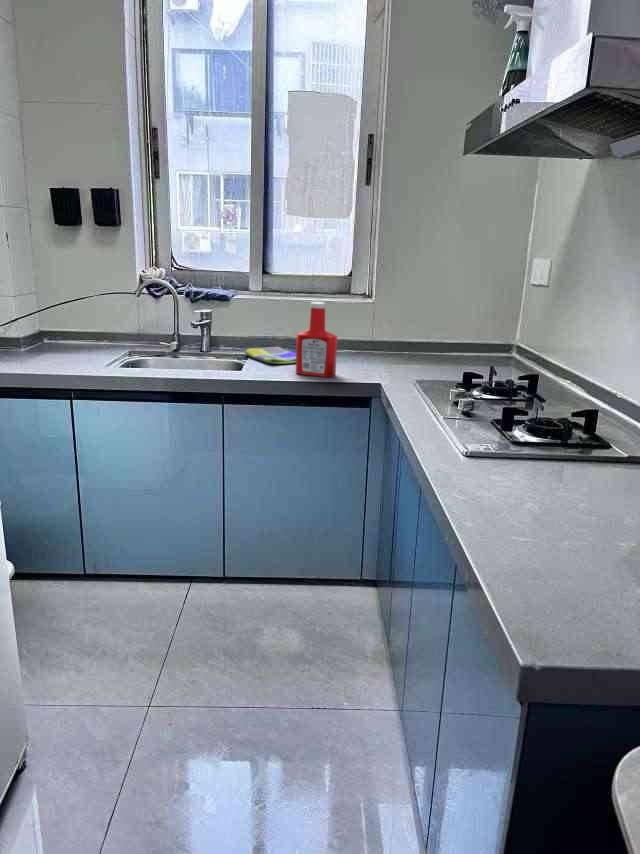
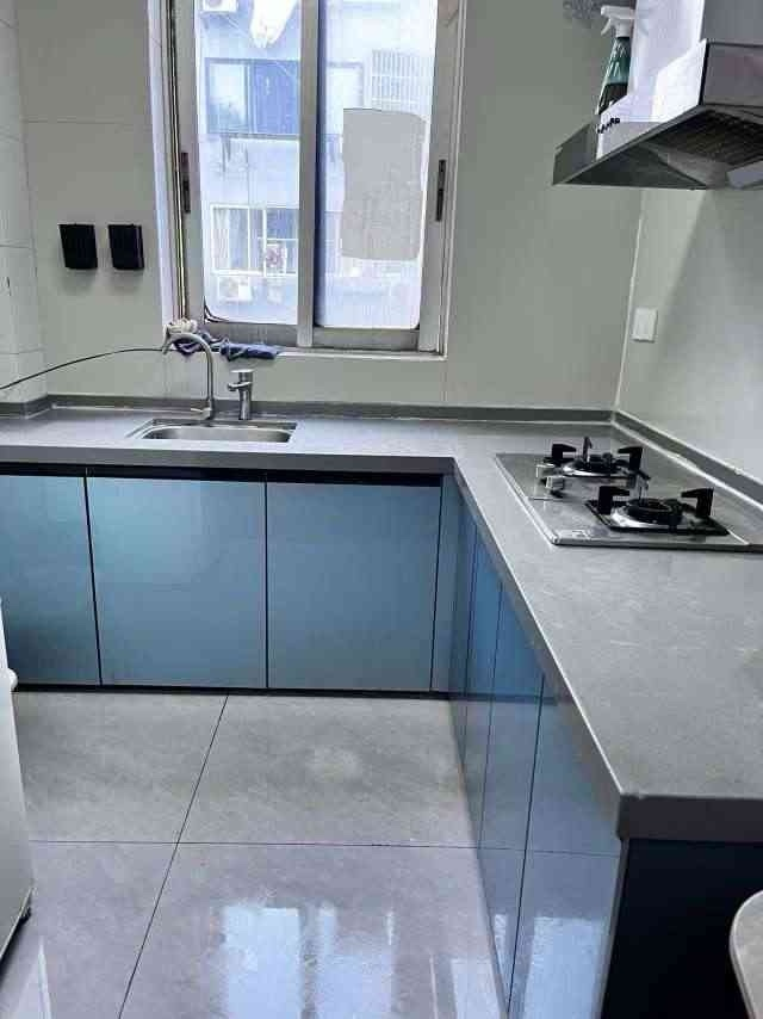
- dish towel (275, 355)
- soap bottle (316, 338)
